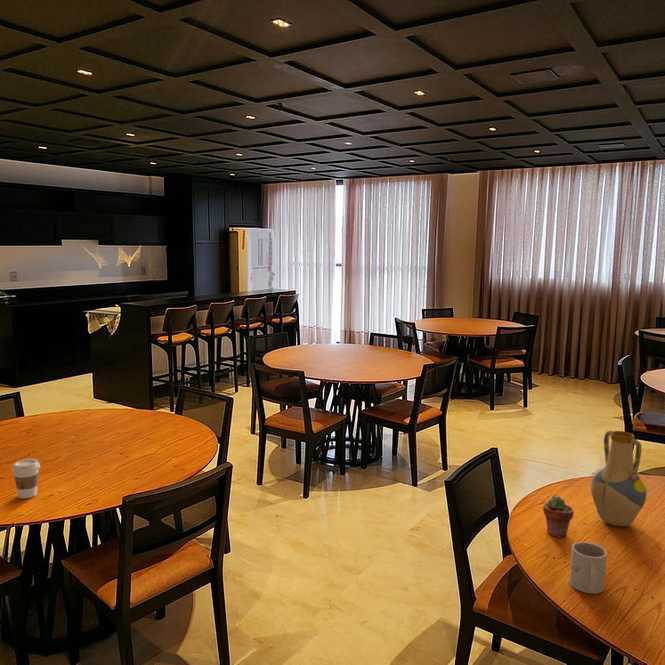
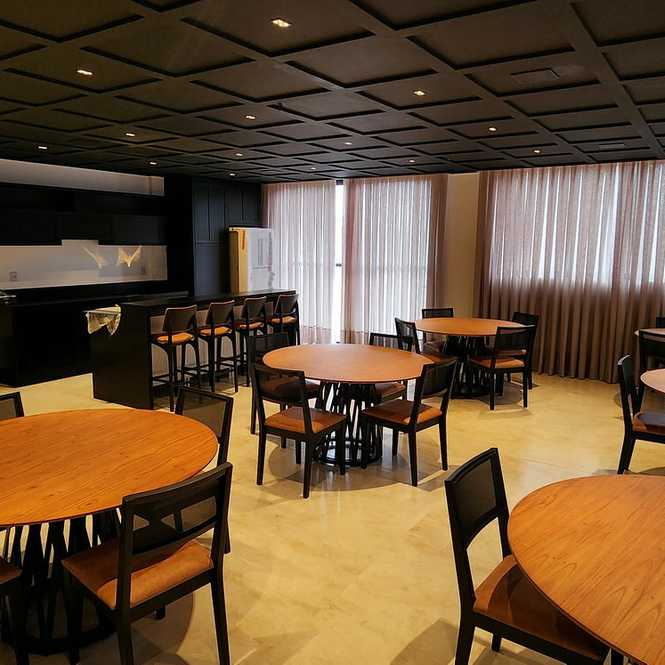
- vase (619, 478)
- mug (587, 570)
- potted succulent (557, 514)
- coffee cup (26, 478)
